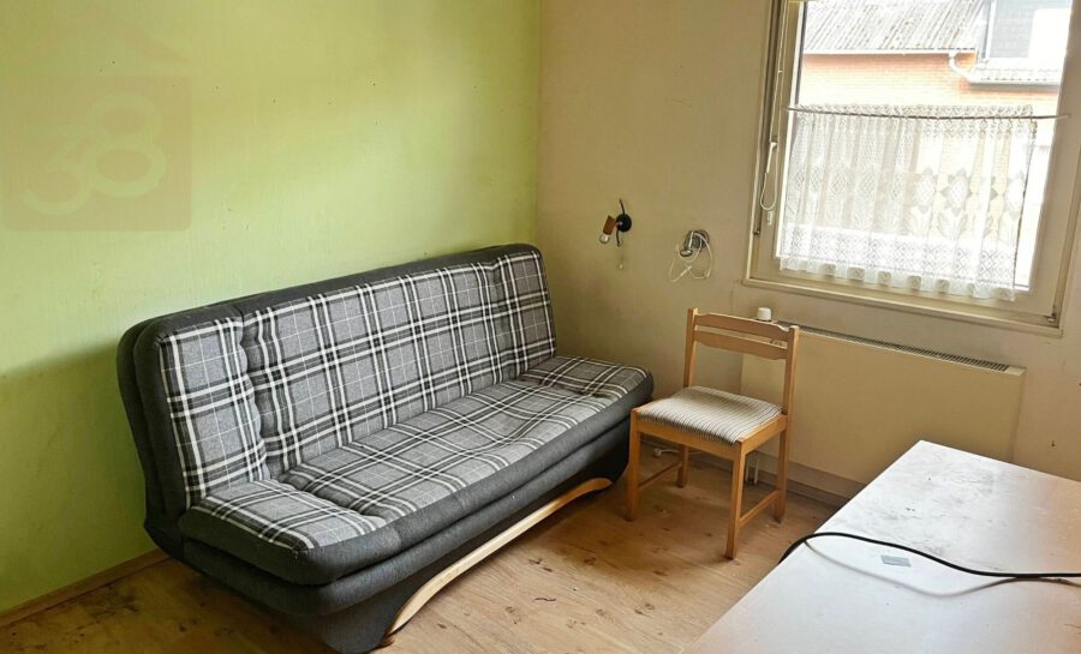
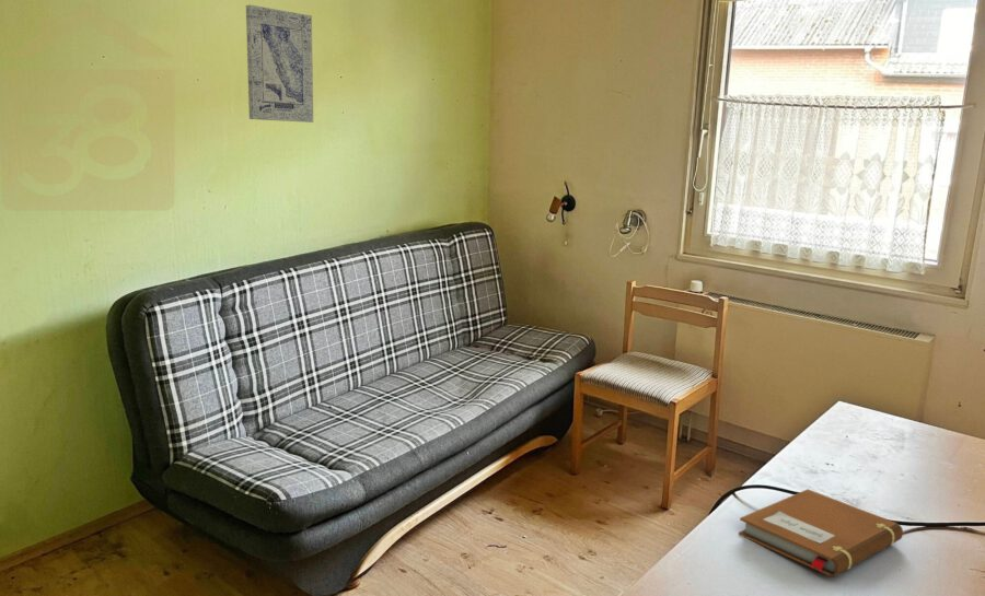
+ notebook (819, 530)
+ wall art (280, 66)
